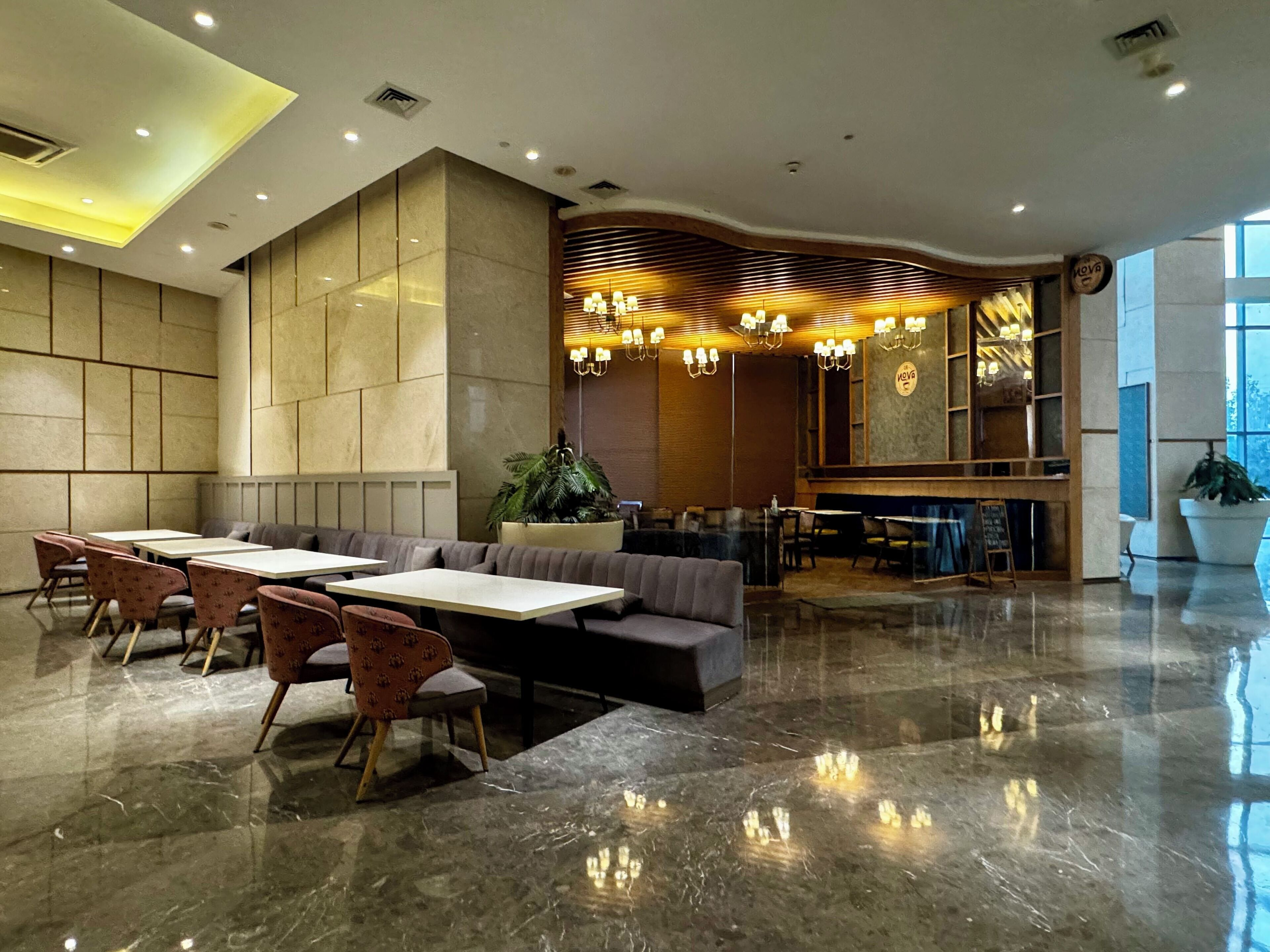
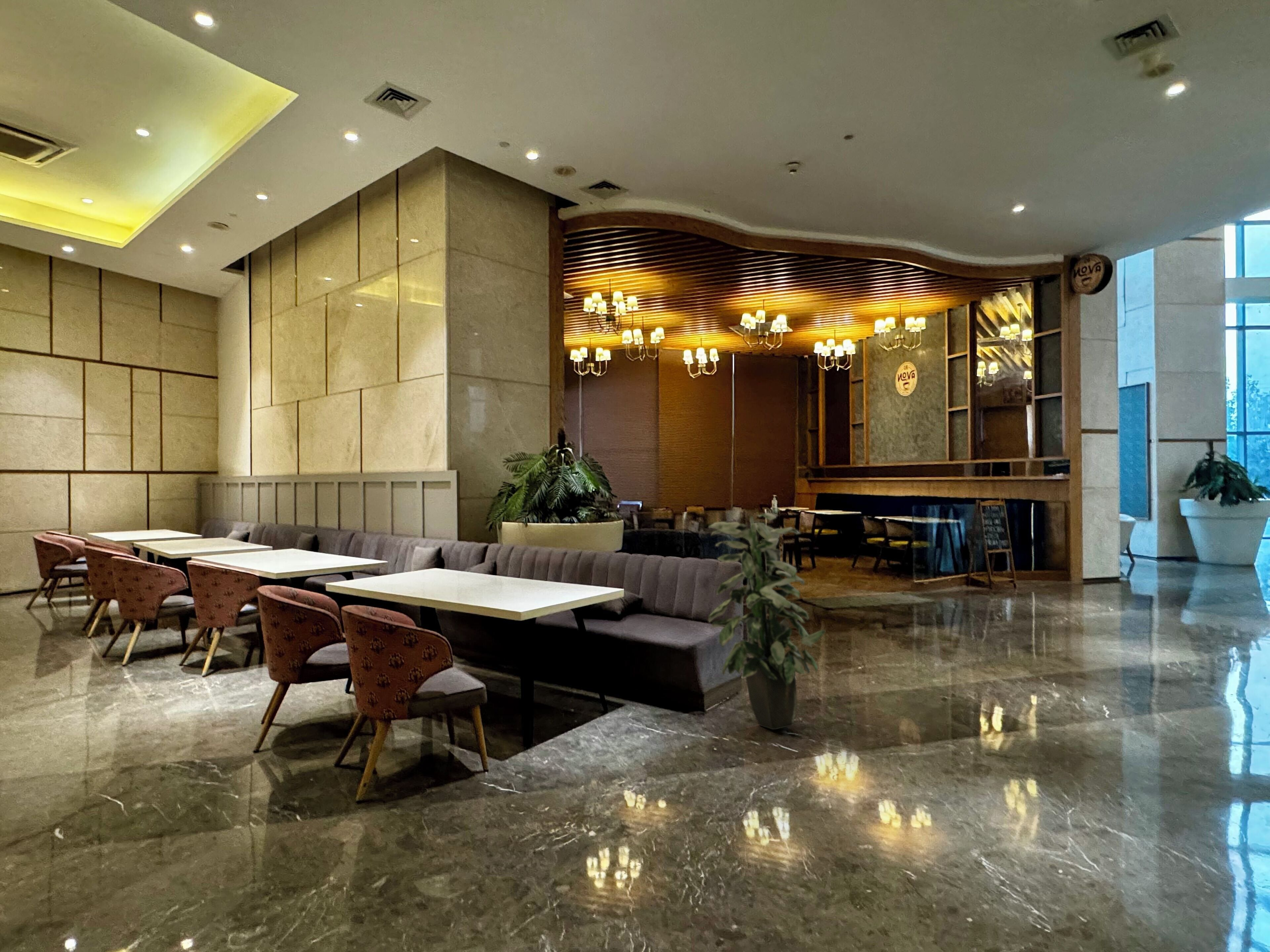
+ indoor plant (762, 618)
